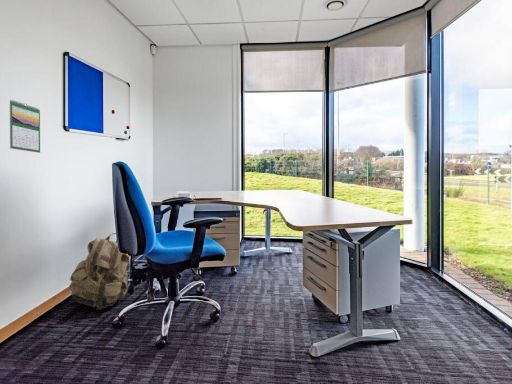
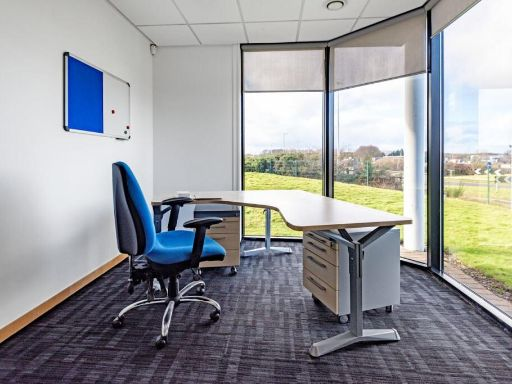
- calendar (25, 127)
- backpack (99, 268)
